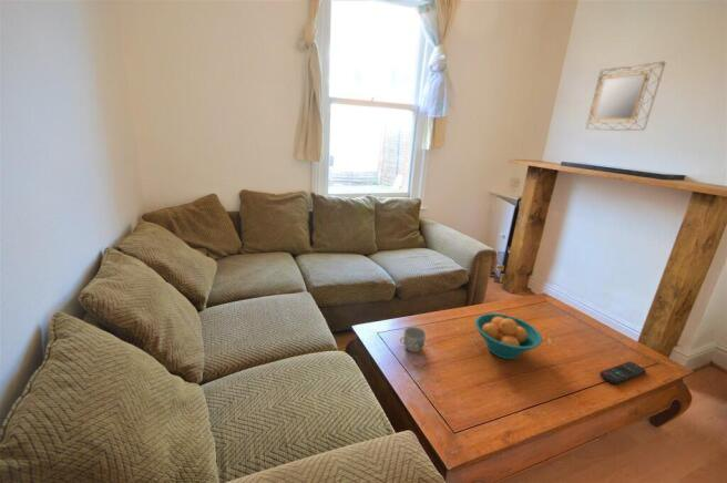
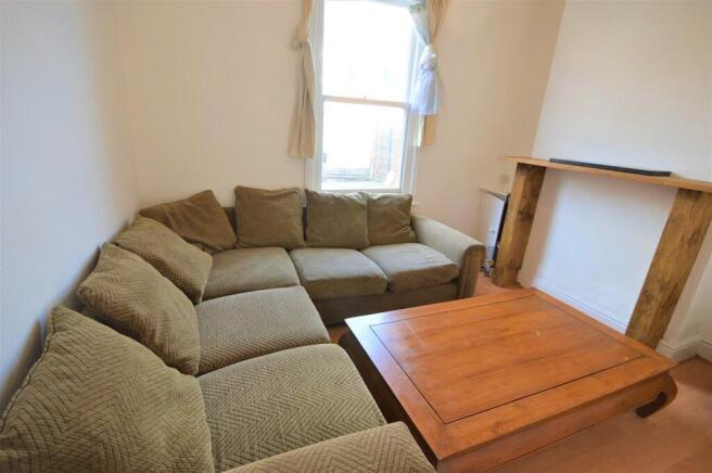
- remote control (623, 372)
- mug (411, 340)
- fruit bowl (505, 335)
- home mirror (620, 97)
